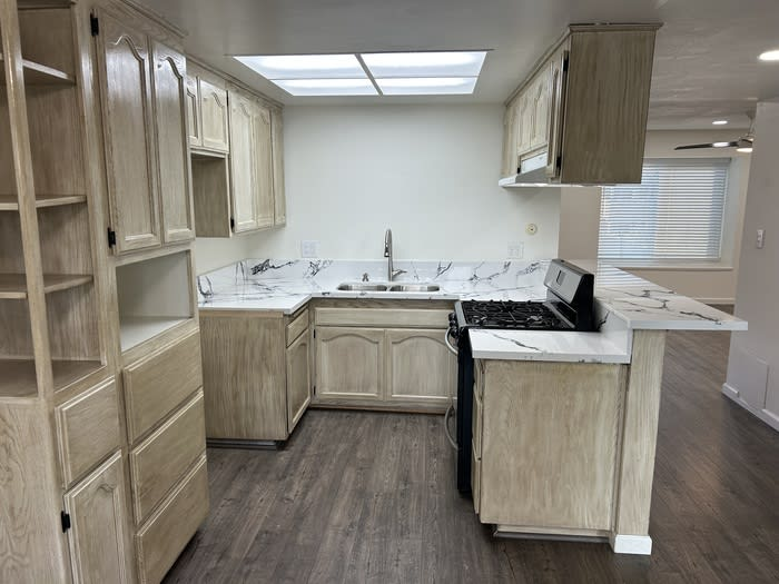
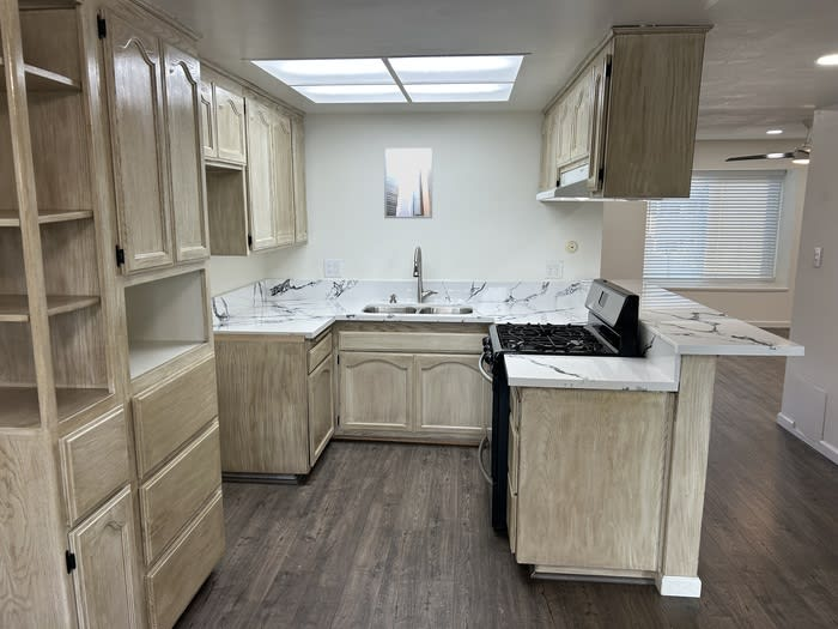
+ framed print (408, 183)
